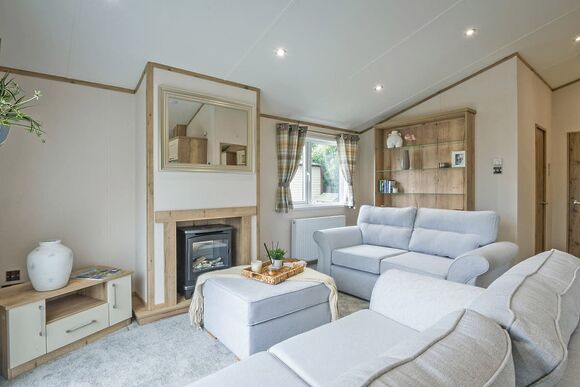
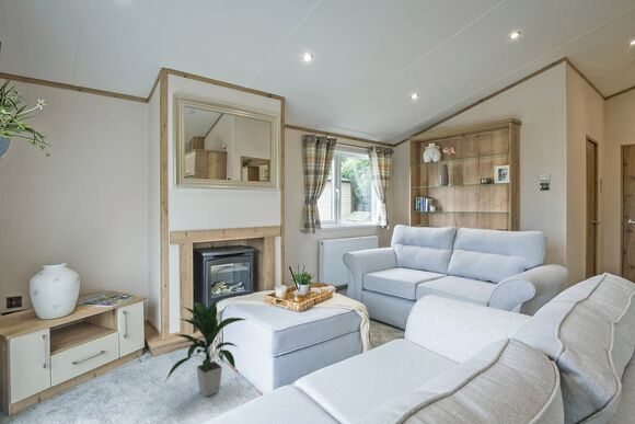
+ indoor plant (205, 345)
